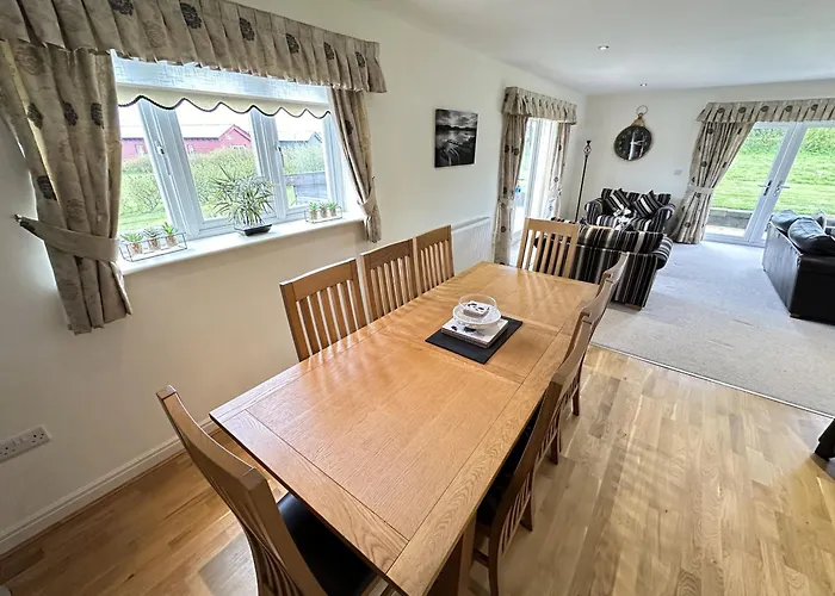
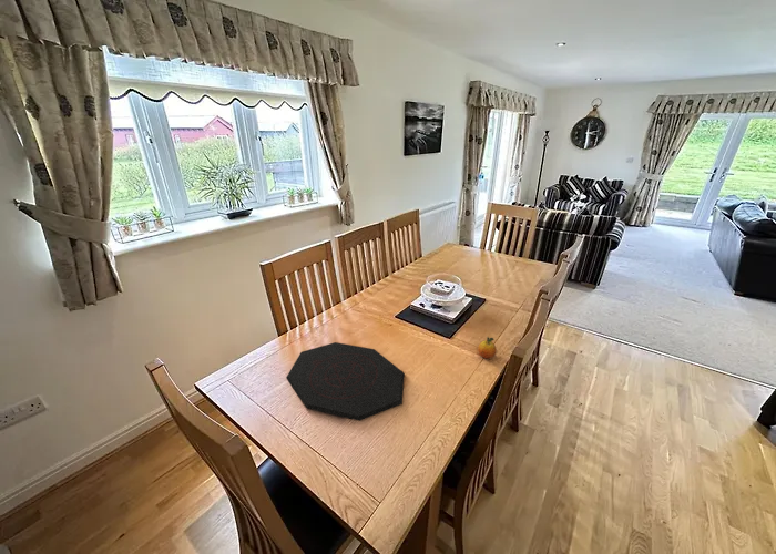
+ placemat (345, 375)
+ fruit (488, 343)
